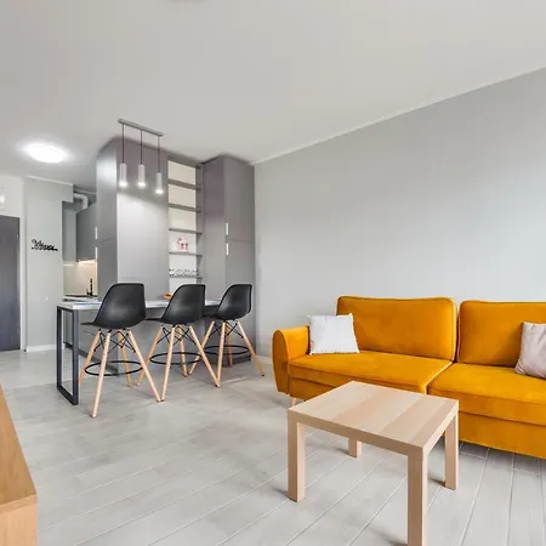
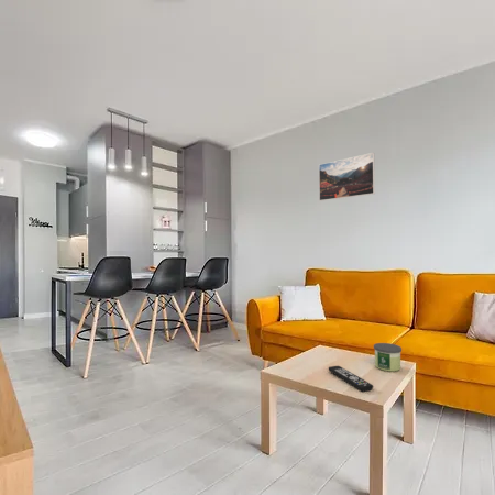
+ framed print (344, 178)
+ candle (387, 356)
+ remote control (349, 377)
